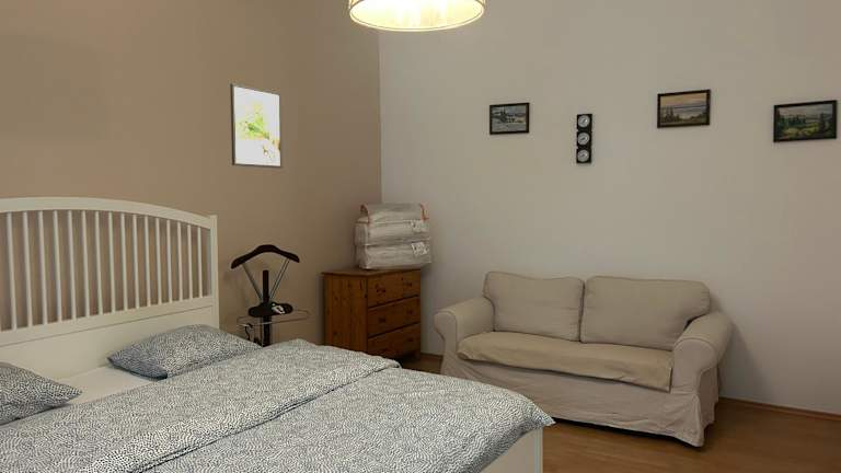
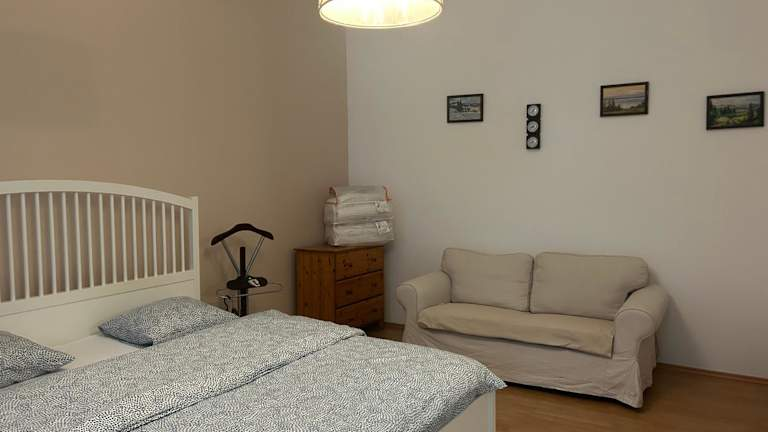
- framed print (257, 127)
